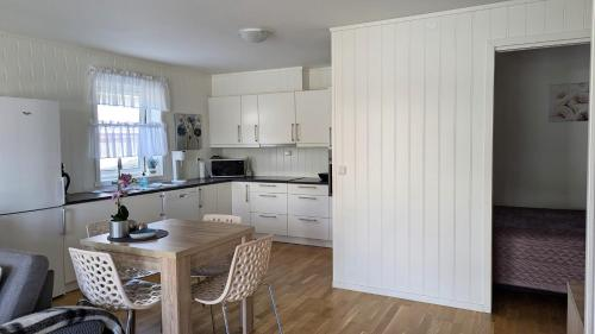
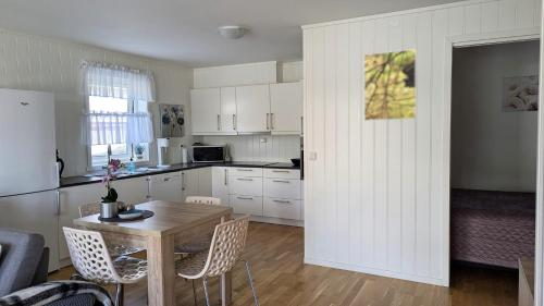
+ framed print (390, 86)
